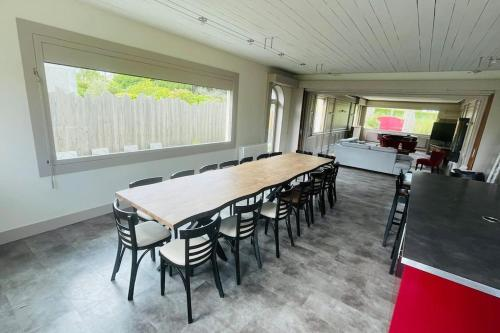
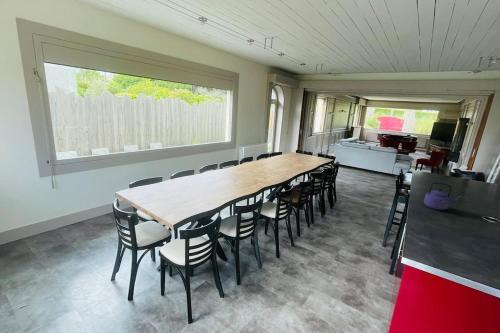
+ kettle (442, 196)
